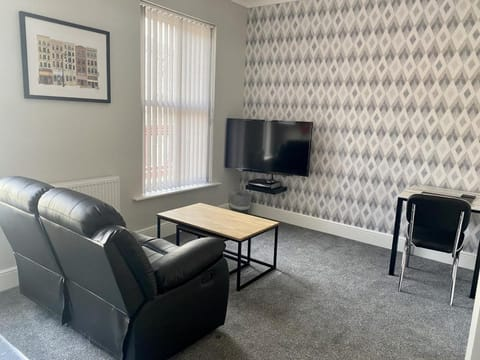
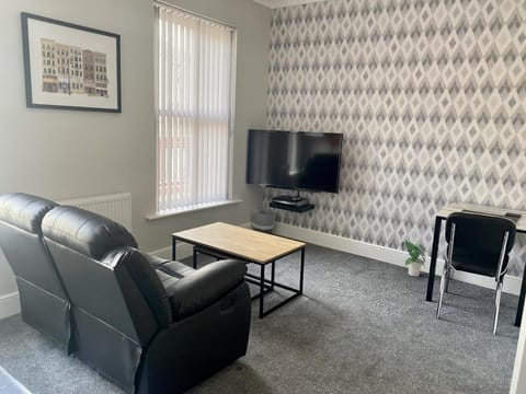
+ potted plant (413, 258)
